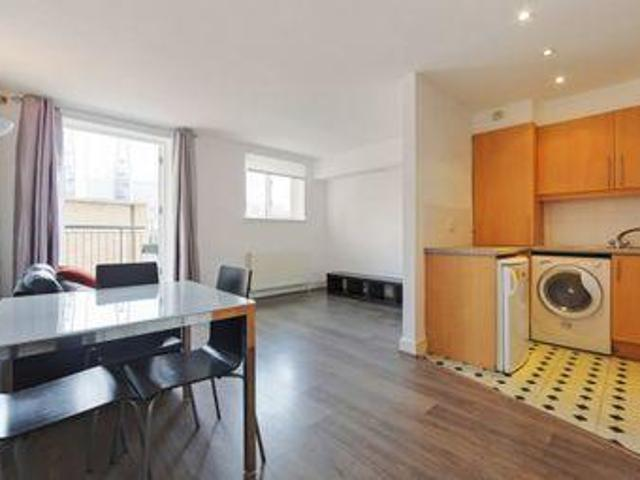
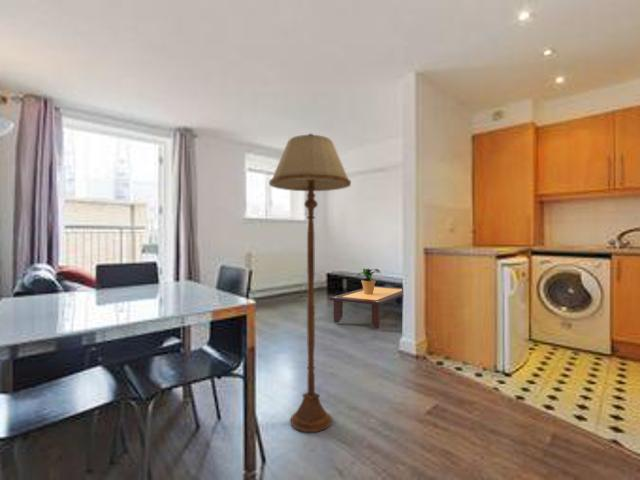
+ coffee table (375, 304)
+ floor lamp (310, 277)
+ potted plant (368, 280)
